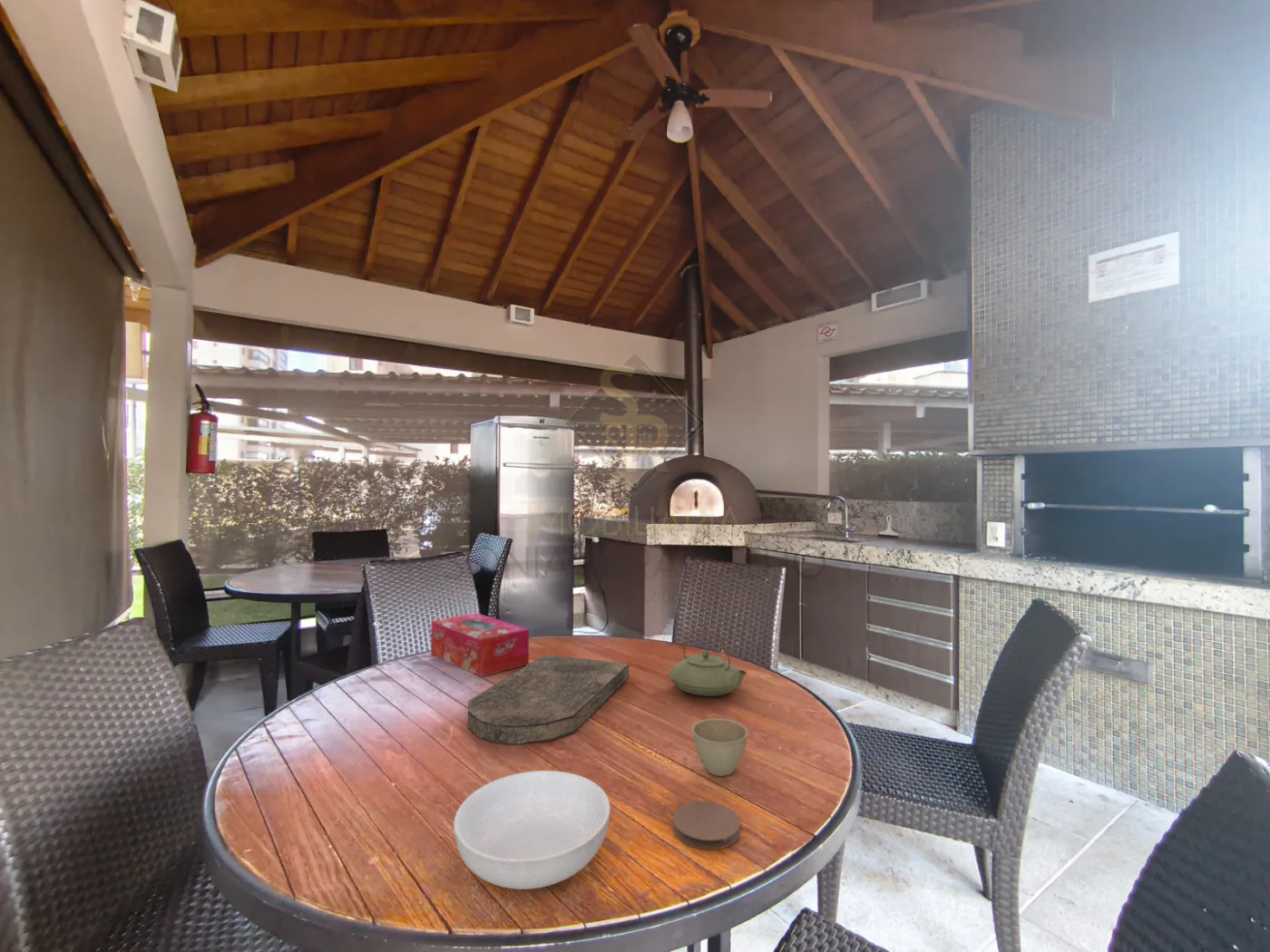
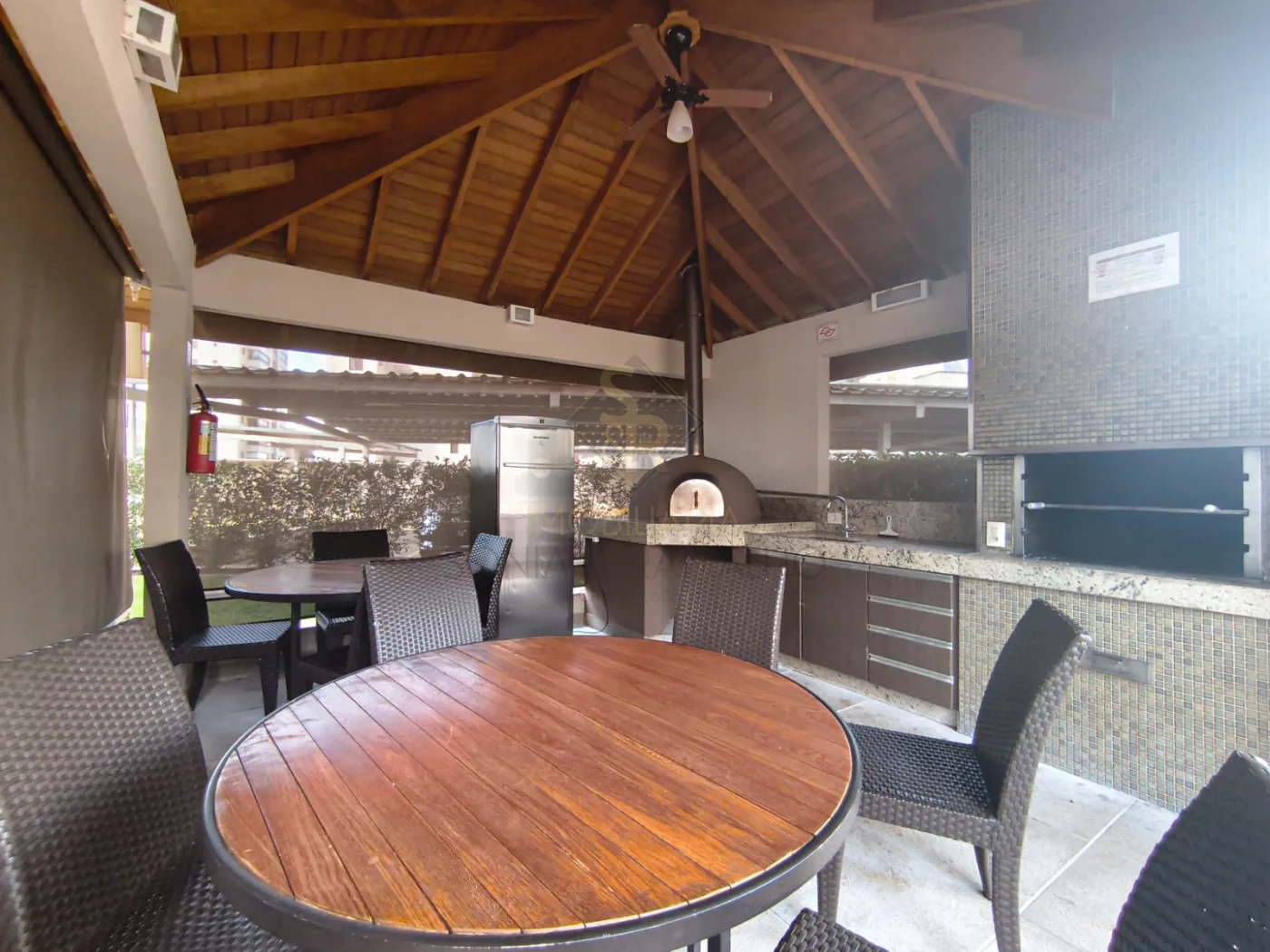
- teapot (709, 660)
- tissue box (478, 642)
- coaster (706, 823)
- serving bowl (533, 833)
- flower pot (719, 749)
- cutting board (547, 695)
